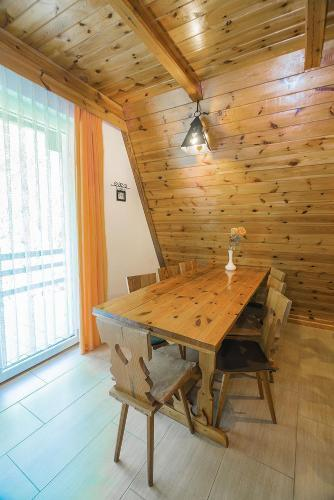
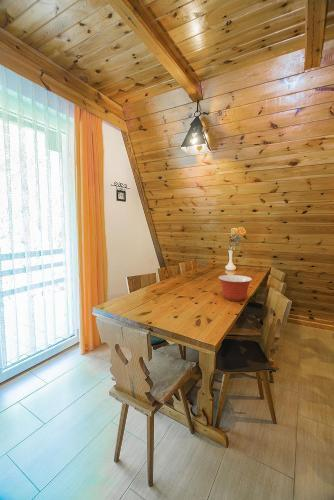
+ mixing bowl (234, 288)
